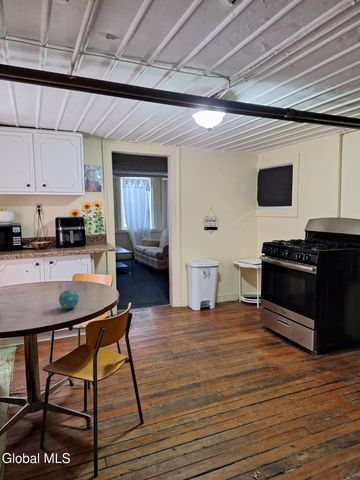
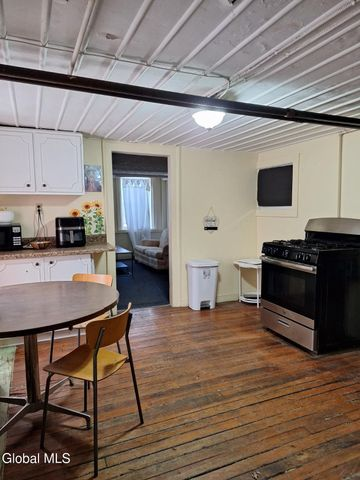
- decorative egg (69, 299)
